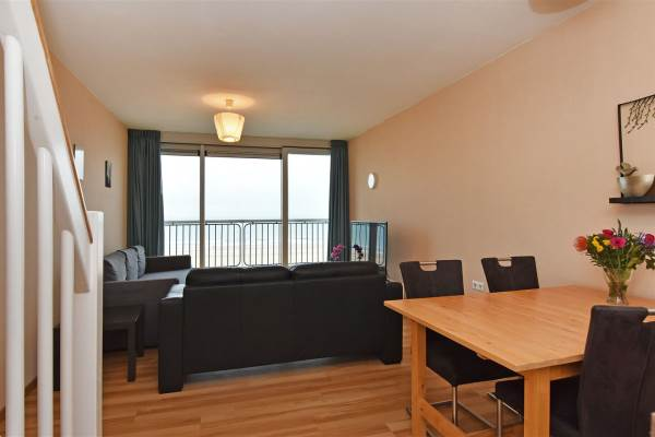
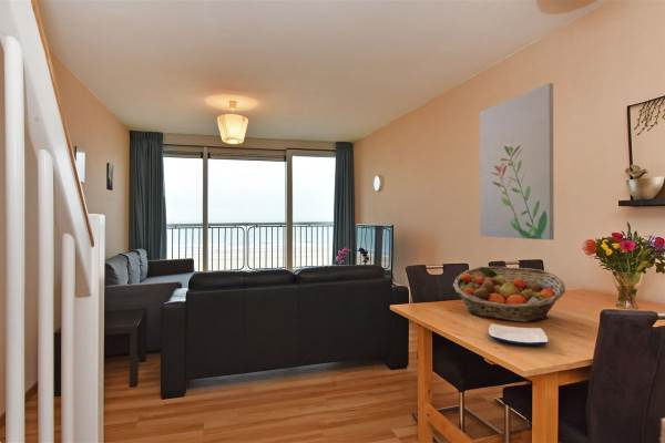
+ plate (516, 334)
+ fruit basket (505, 291)
+ wall art (512, 168)
